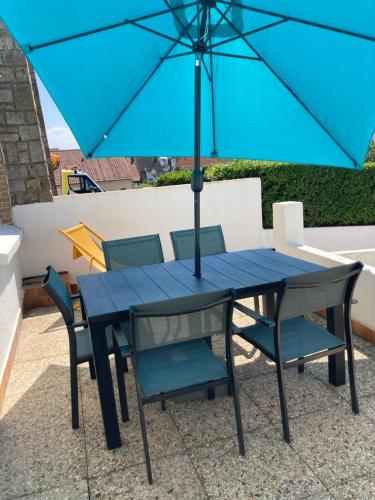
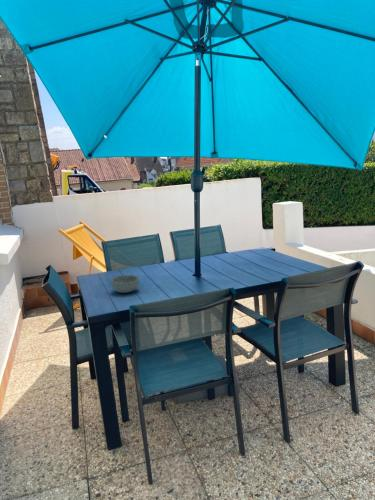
+ bowl (125, 284)
